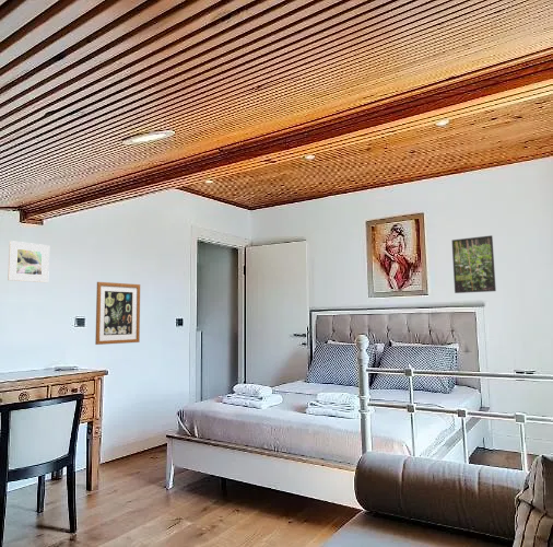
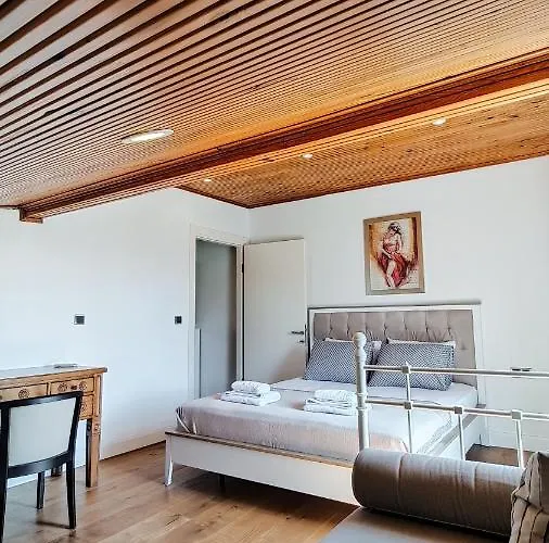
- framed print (473, 265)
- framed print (28, 261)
- wall art (118, 313)
